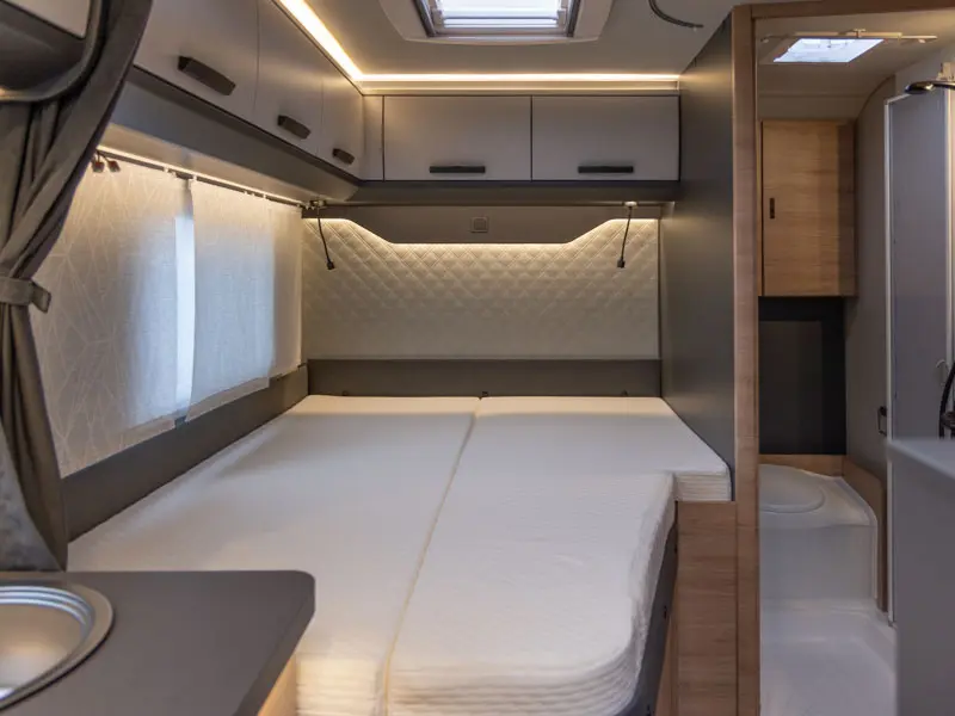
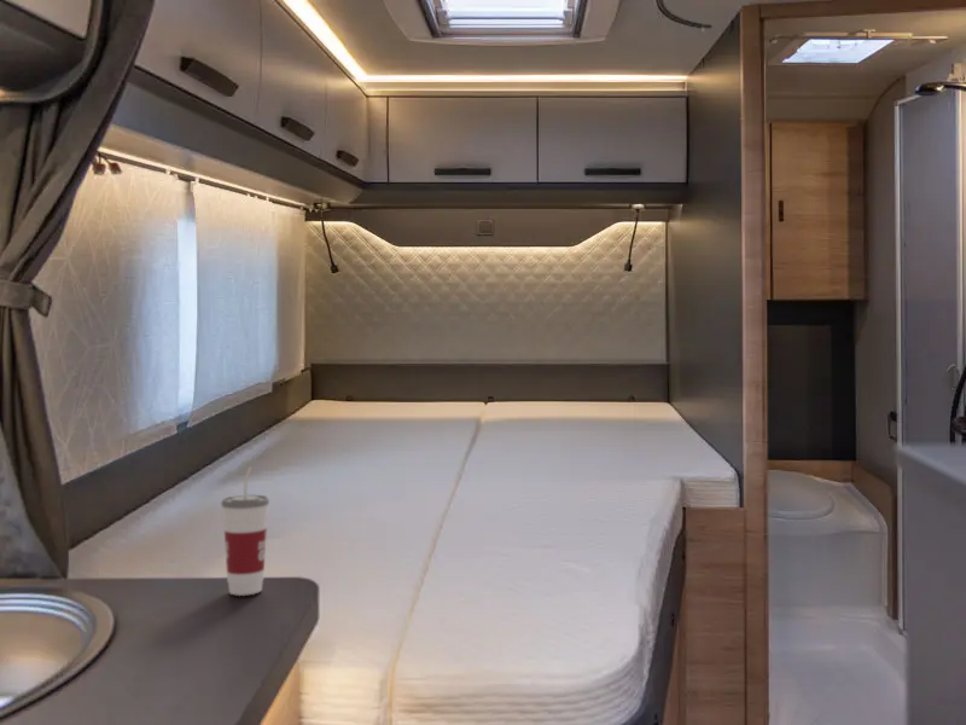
+ cup (245, 528)
